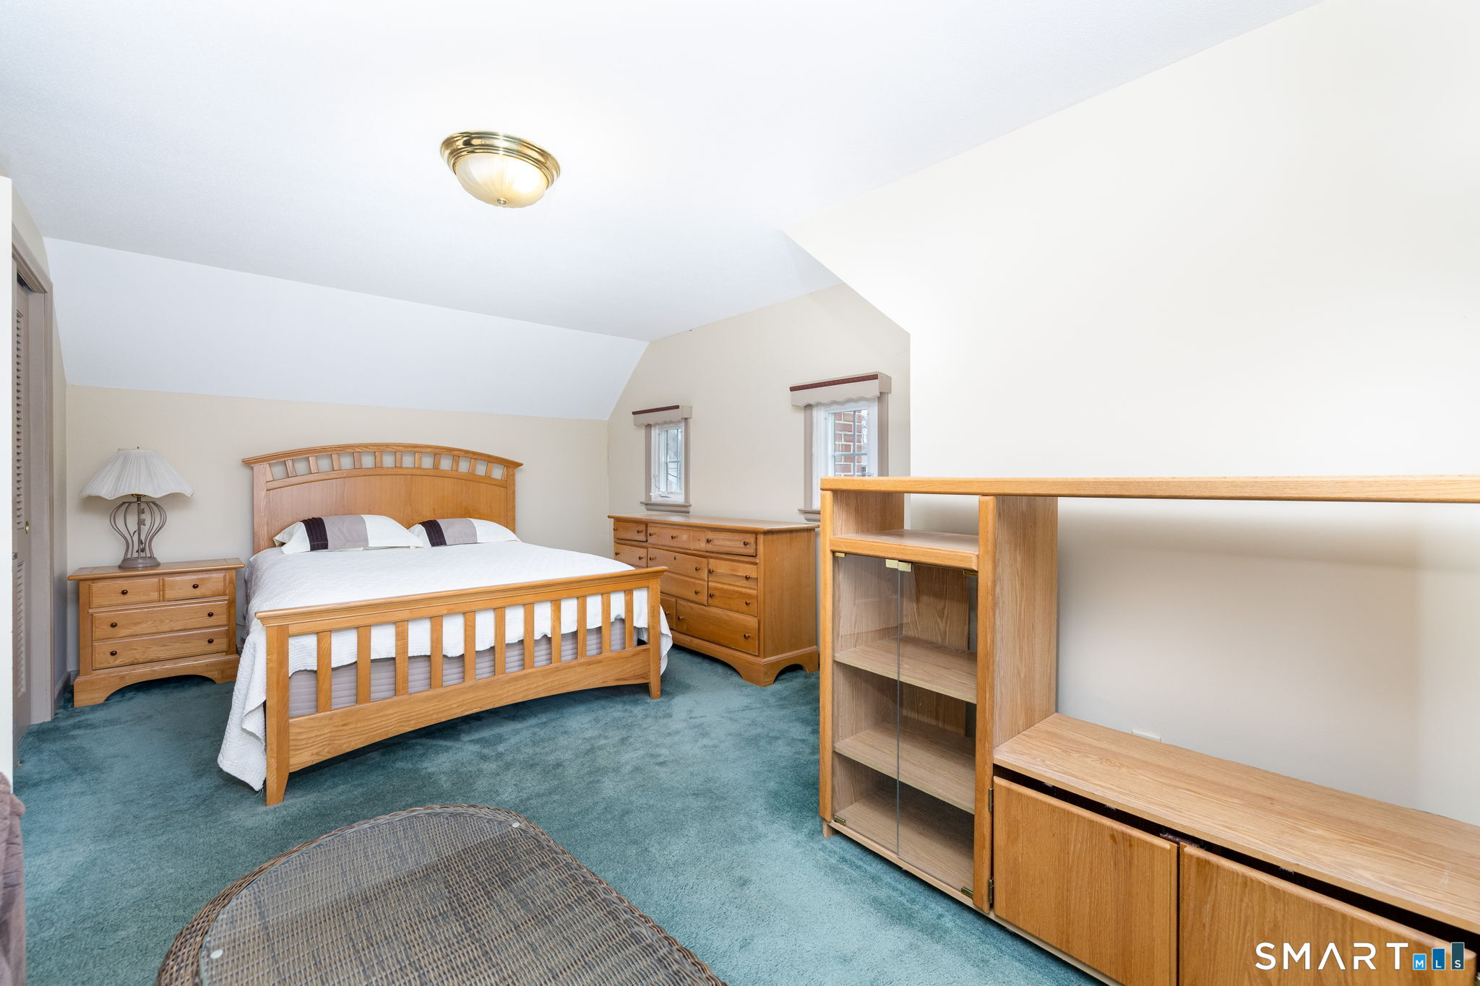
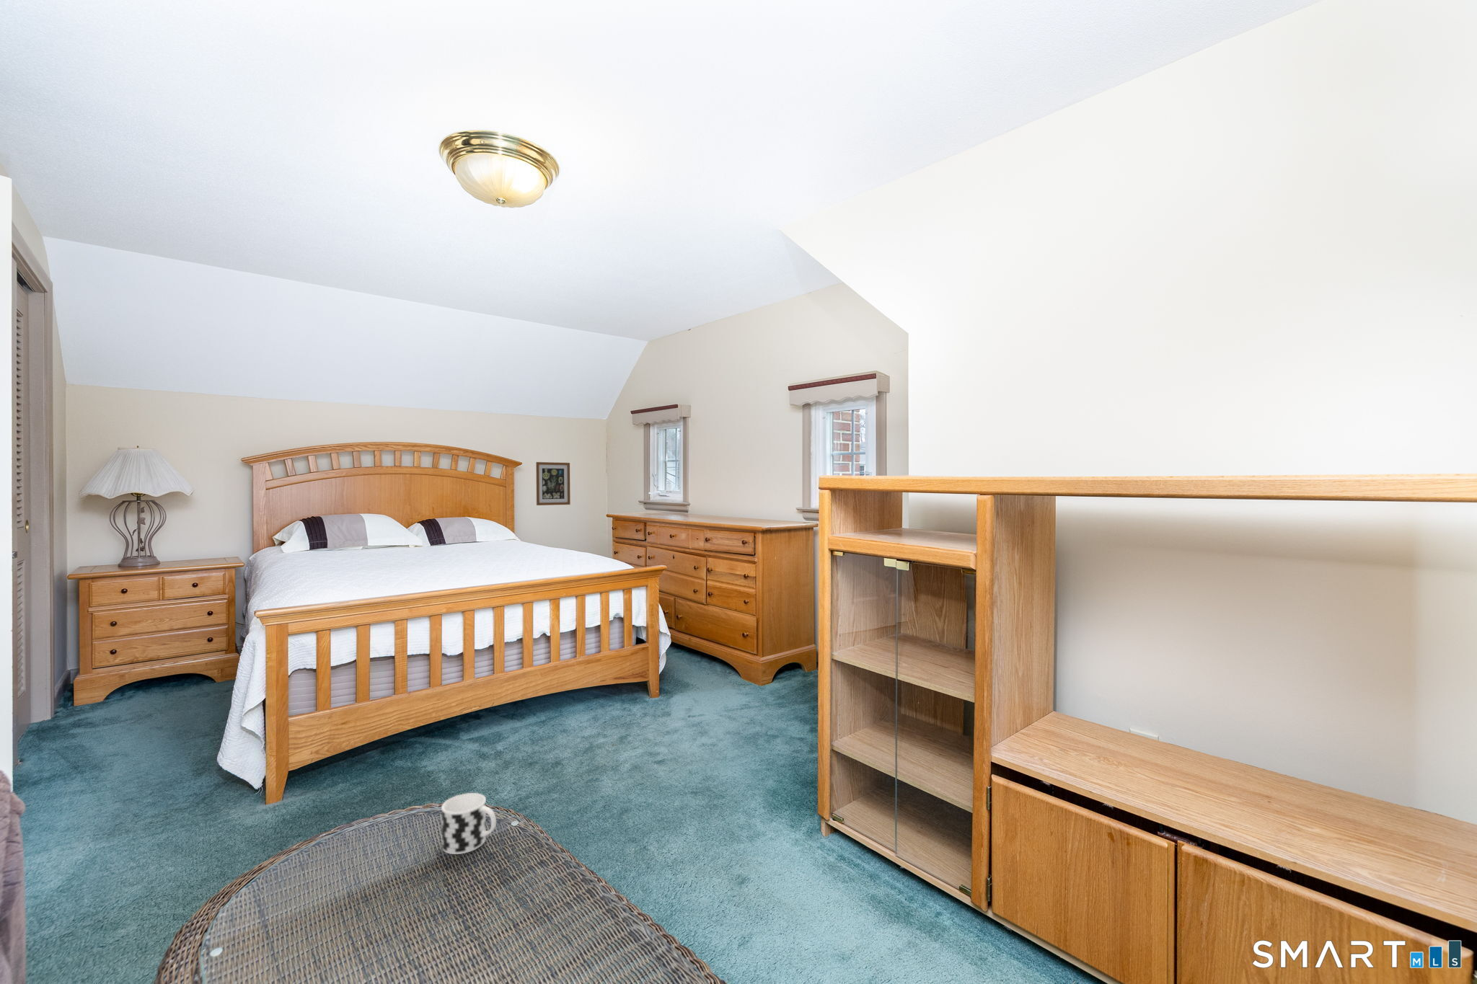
+ wall art (553, 483)
+ cup (470, 824)
